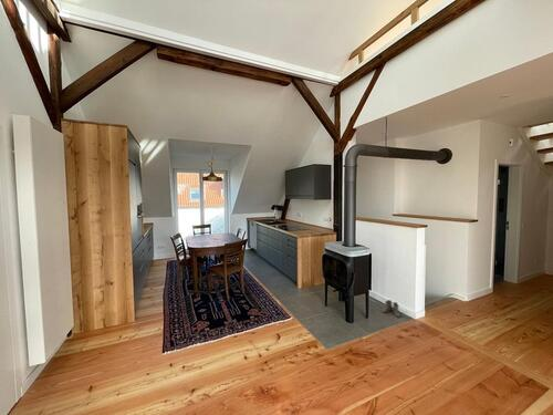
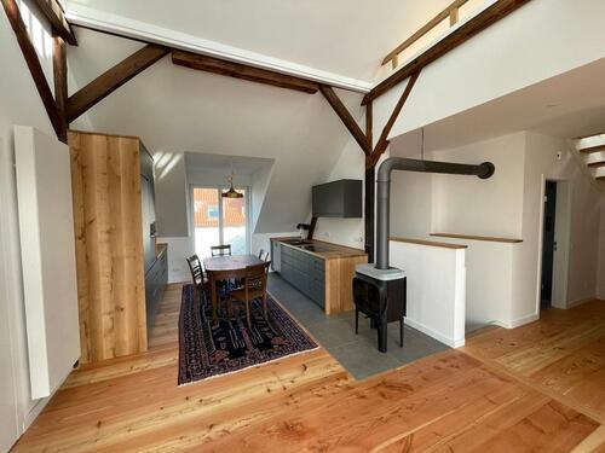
- boots (390, 308)
